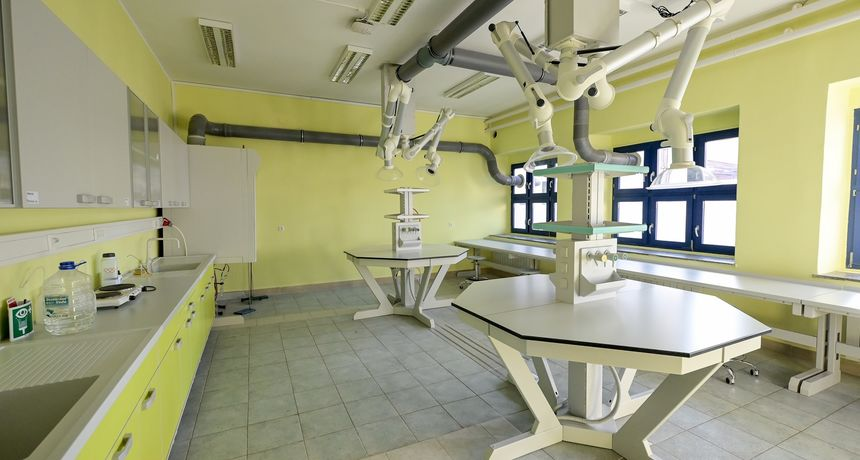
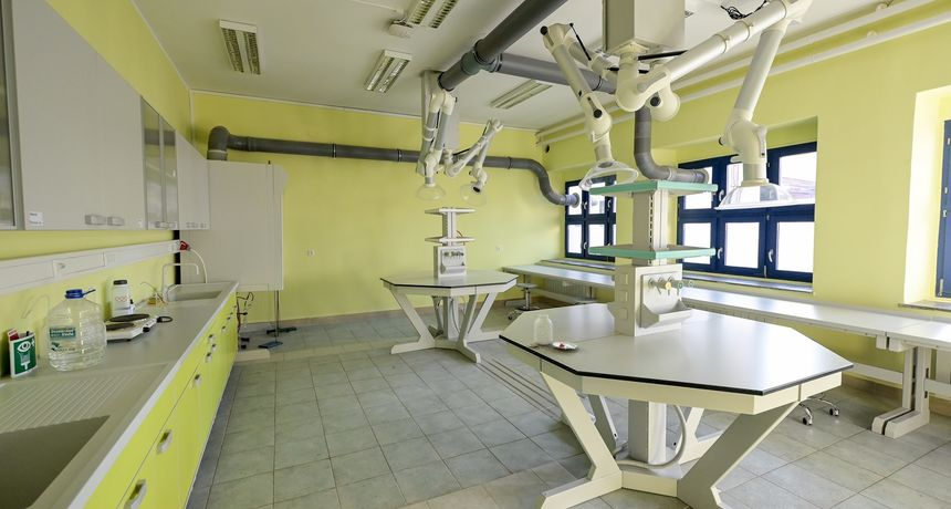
+ jar (551, 331)
